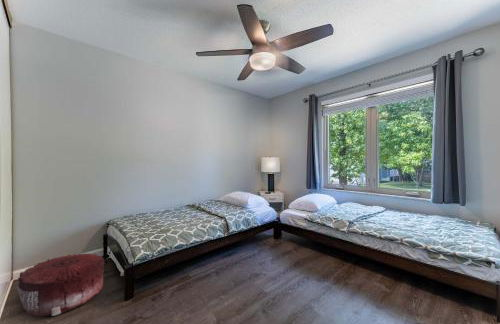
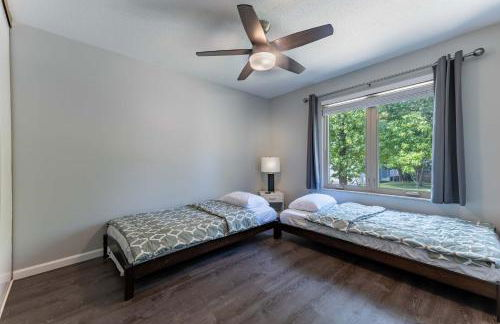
- pouf (64, 278)
